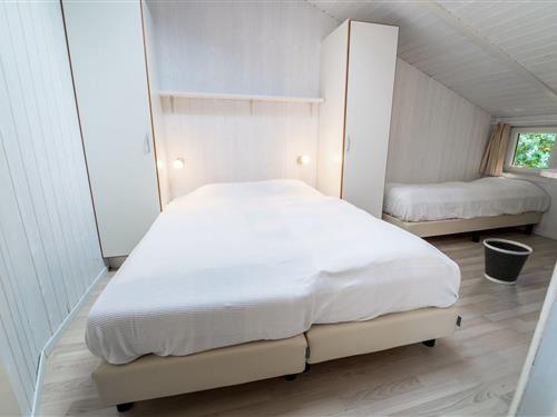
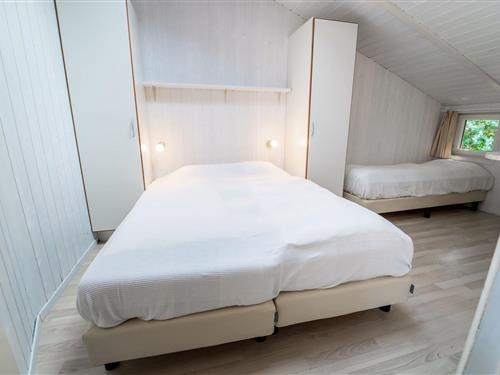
- wastebasket (502, 261)
